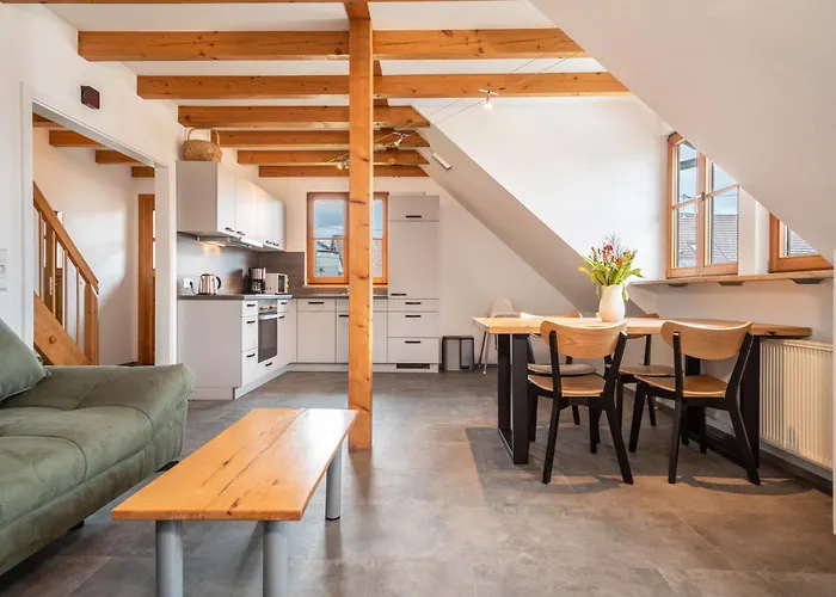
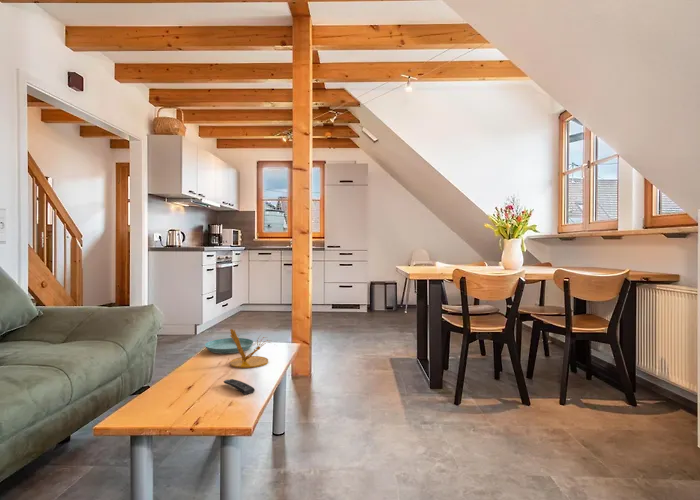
+ remote control (237, 385)
+ plant (254, 349)
+ saucer (229, 346)
